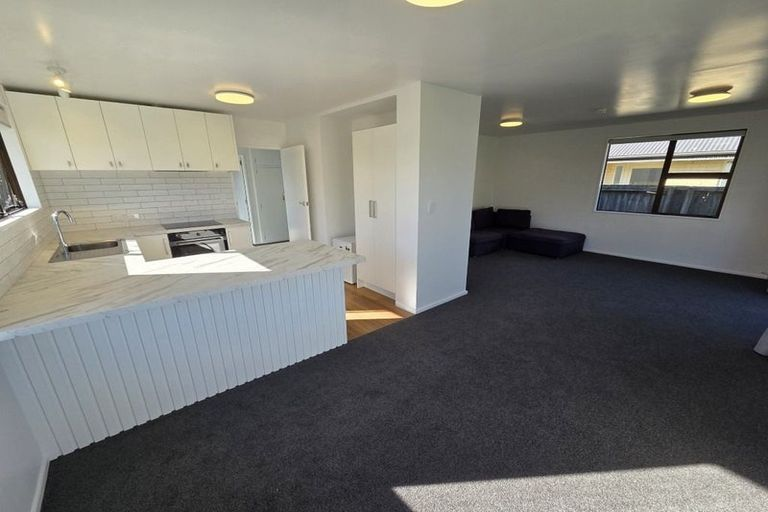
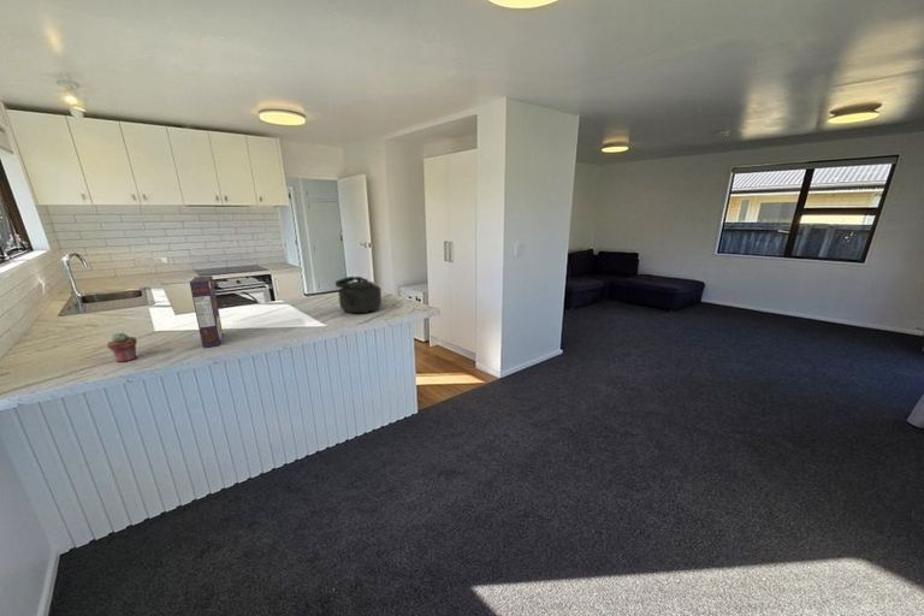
+ potted succulent (123, 345)
+ cereal box (207, 310)
+ kettle (359, 294)
